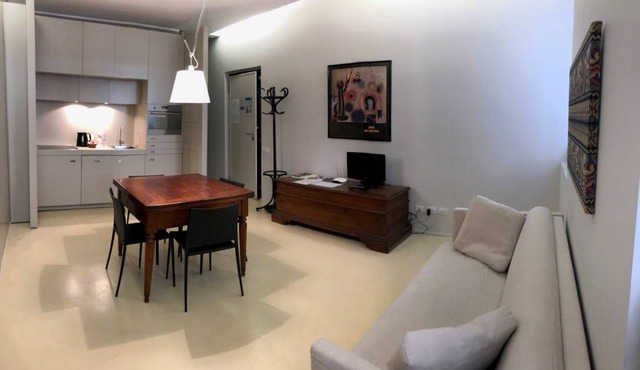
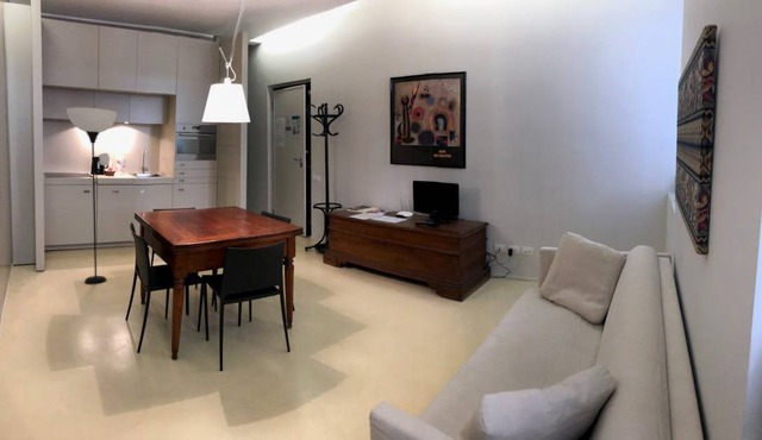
+ floor lamp (93, 196)
